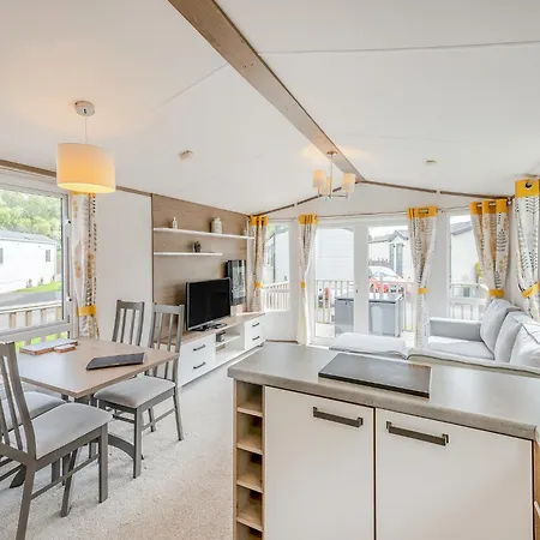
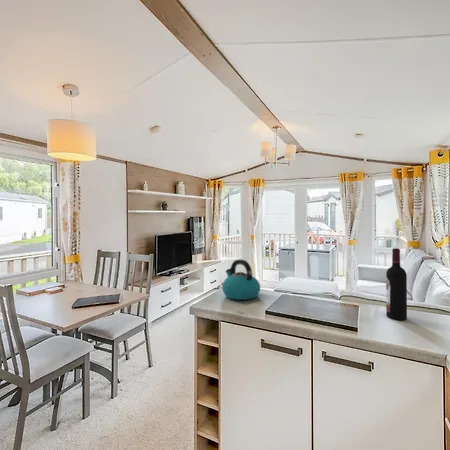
+ wine bottle (396, 282)
+ kettle (239, 277)
